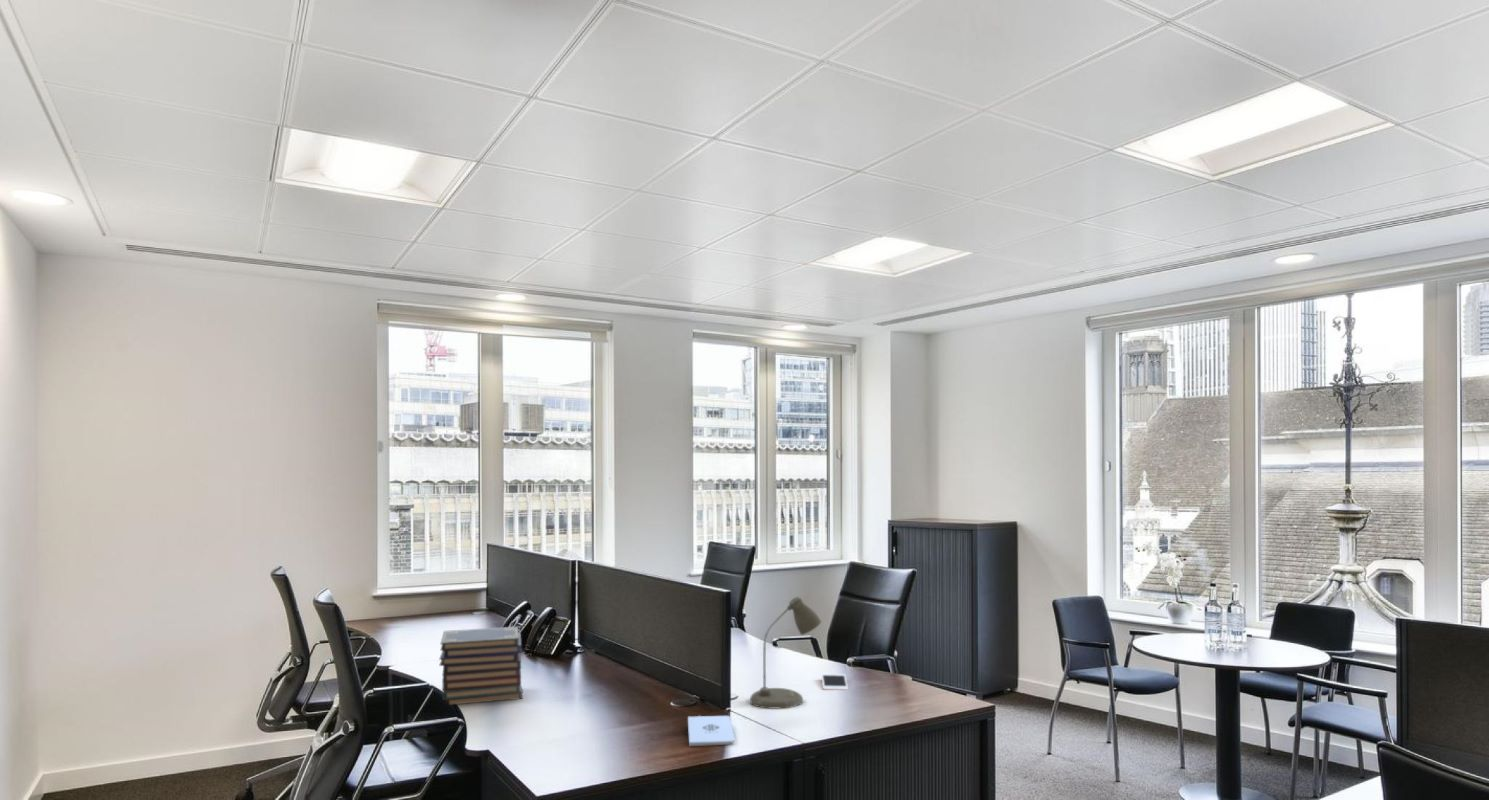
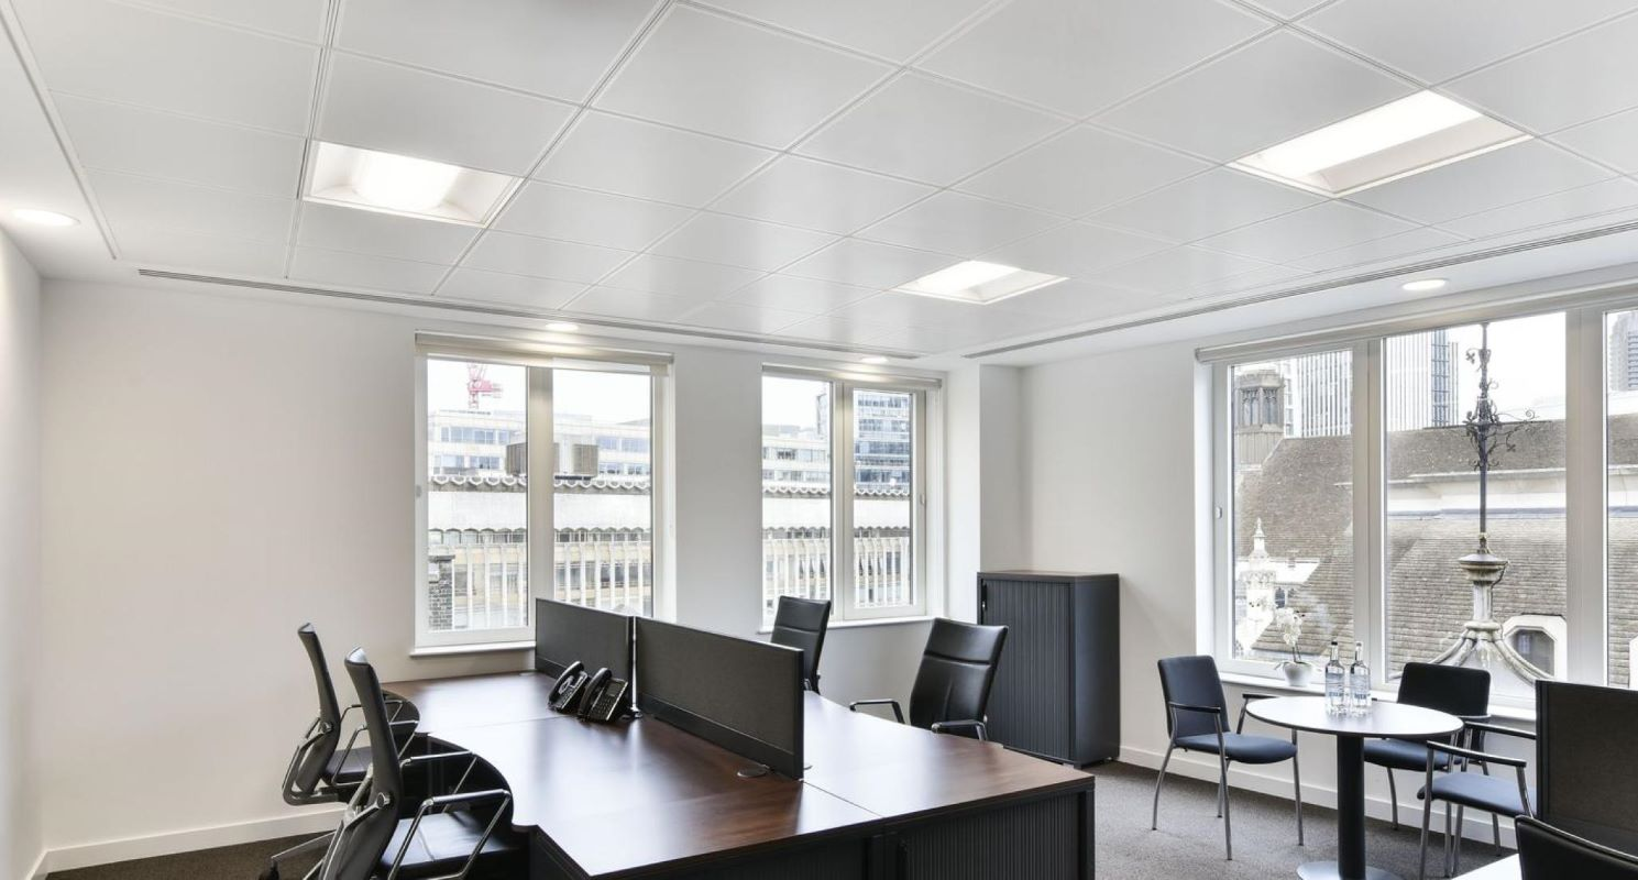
- desk lamp (765, 648)
- notepad (710, 731)
- book stack (481, 665)
- cell phone (834, 682)
